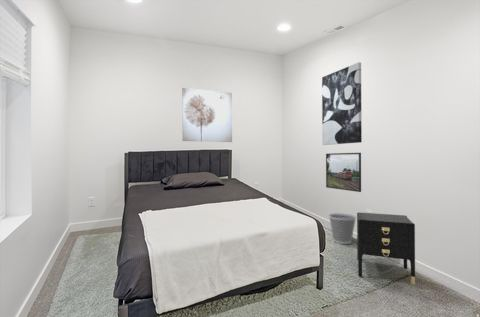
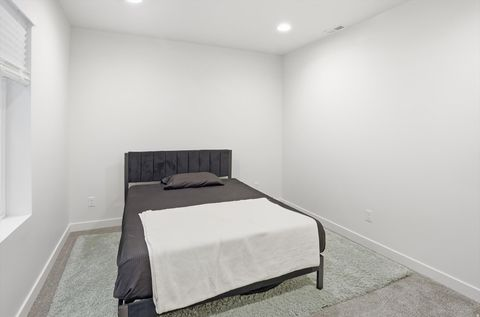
- wall art (340, 107)
- wastebasket (342, 228)
- nightstand (383, 244)
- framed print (342, 171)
- wall art (208, 116)
